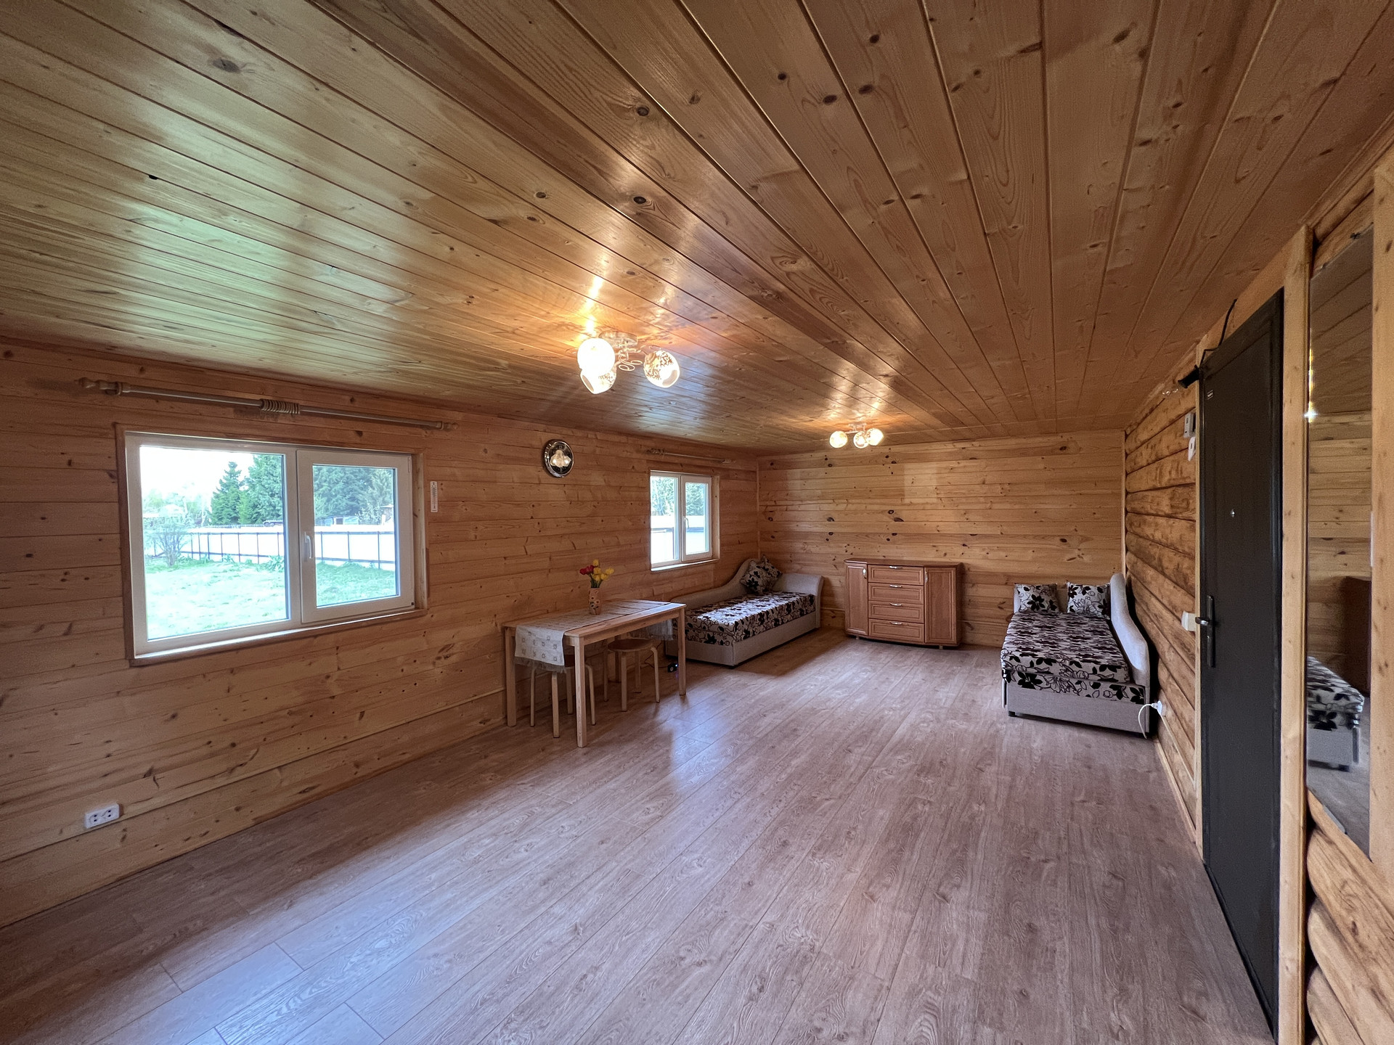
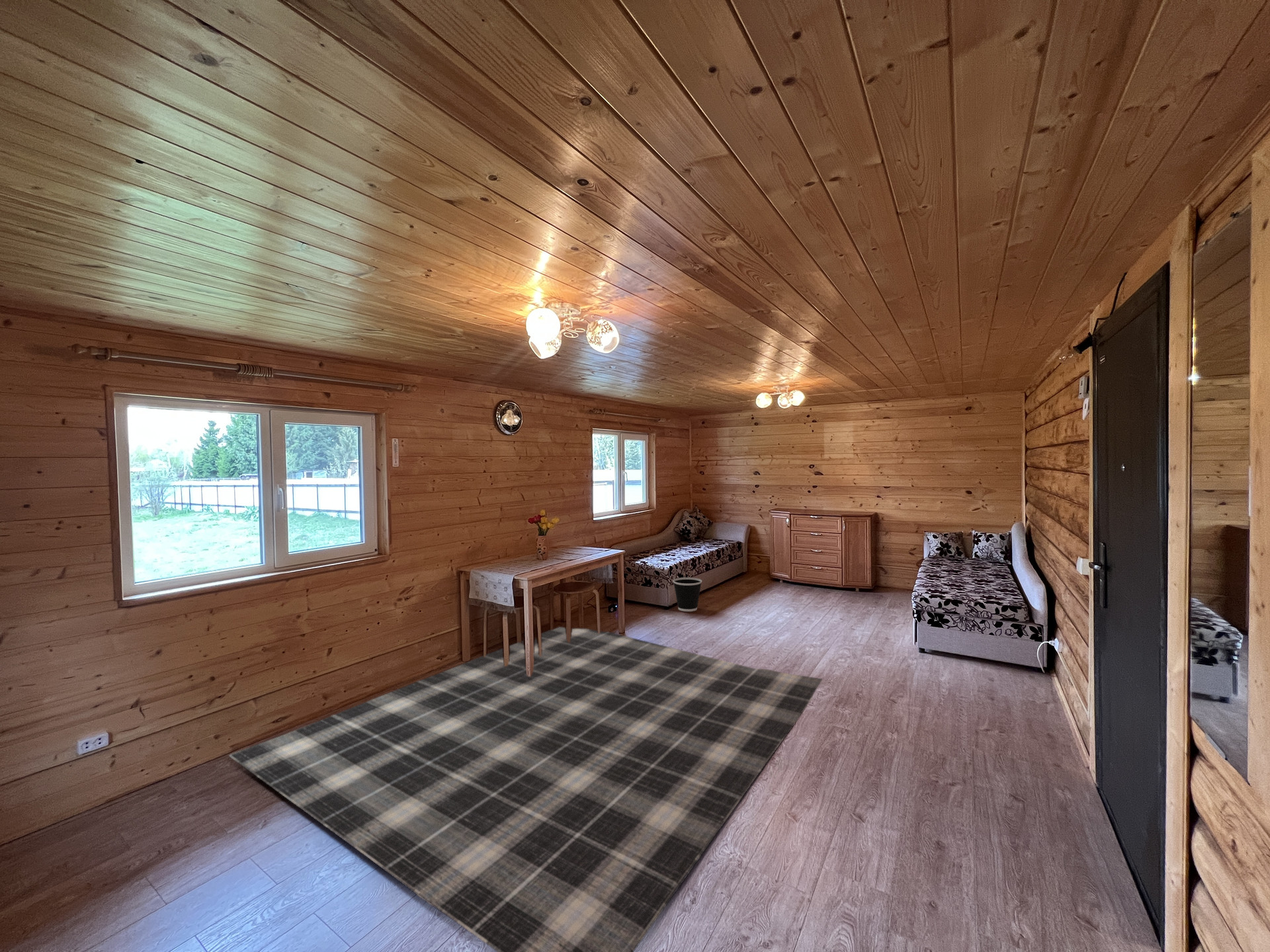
+ rug (586, 701)
+ wastebasket (687, 594)
